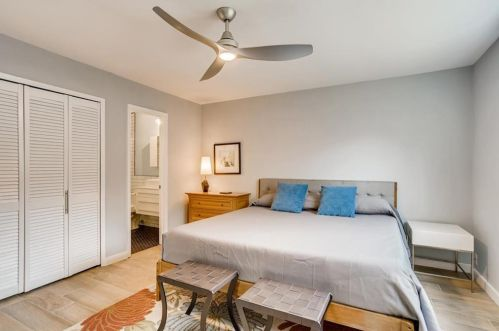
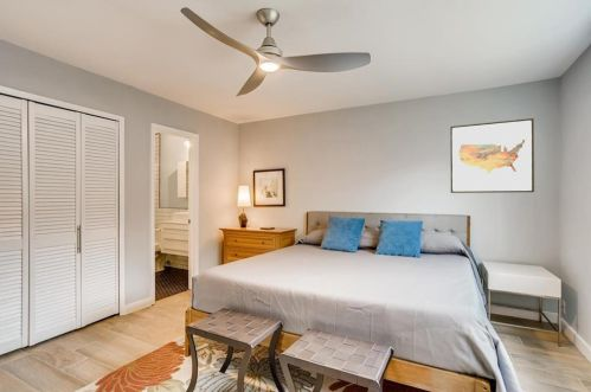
+ wall art (489, 158)
